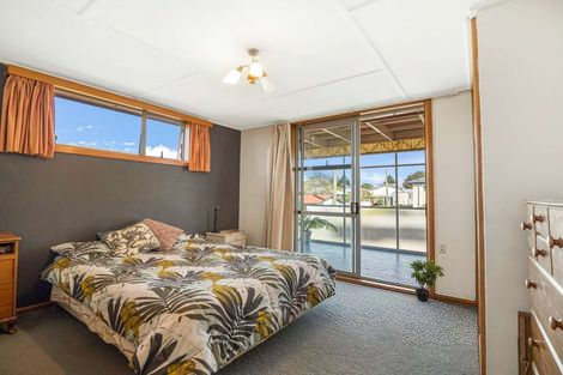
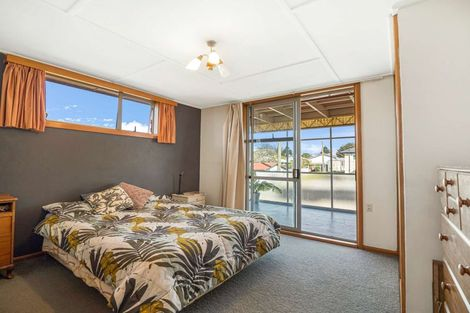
- potted plant (425, 278)
